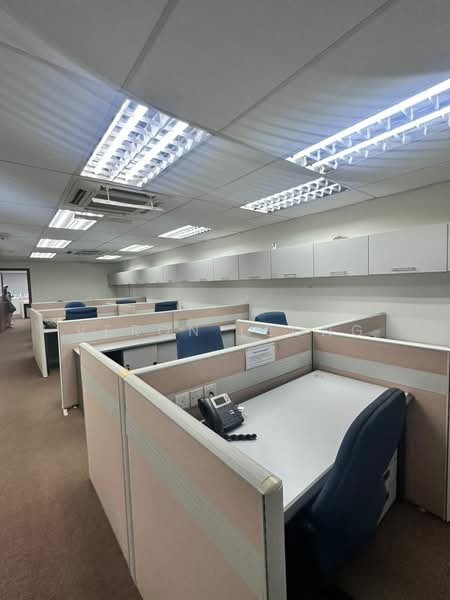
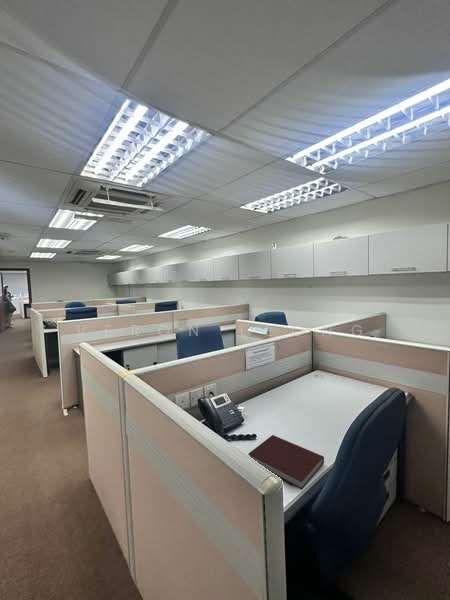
+ notebook (285, 458)
